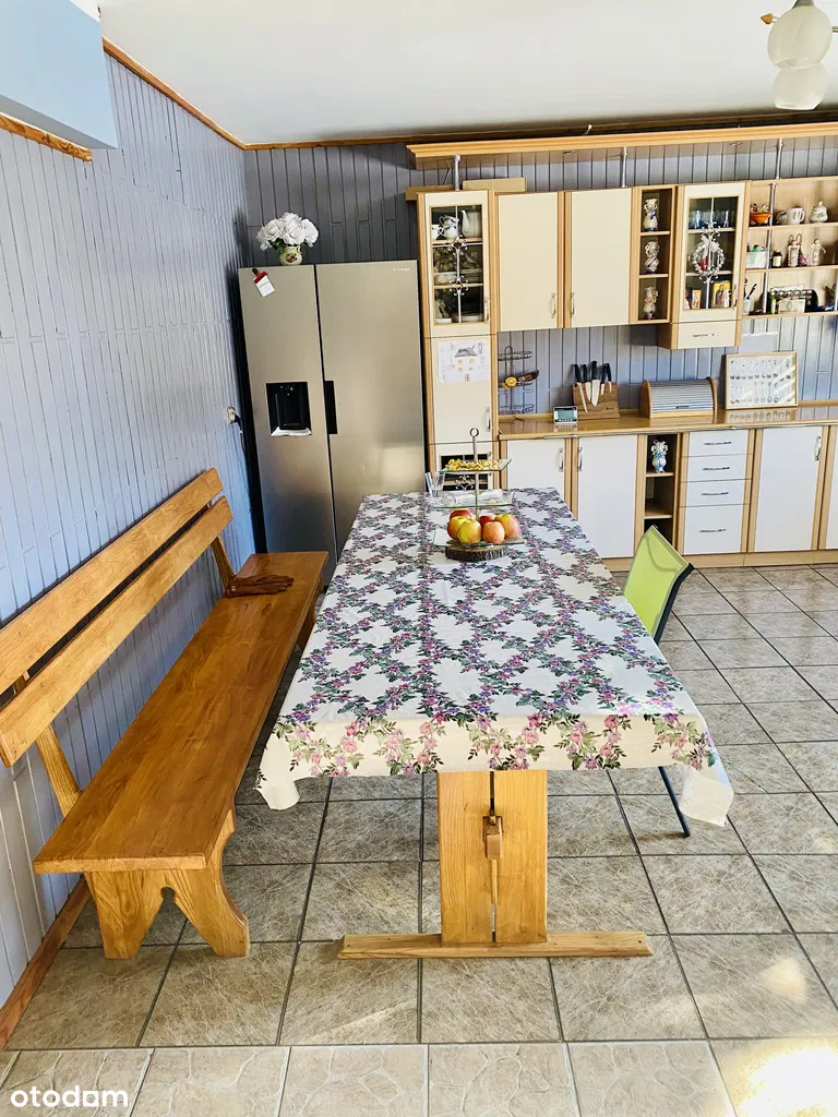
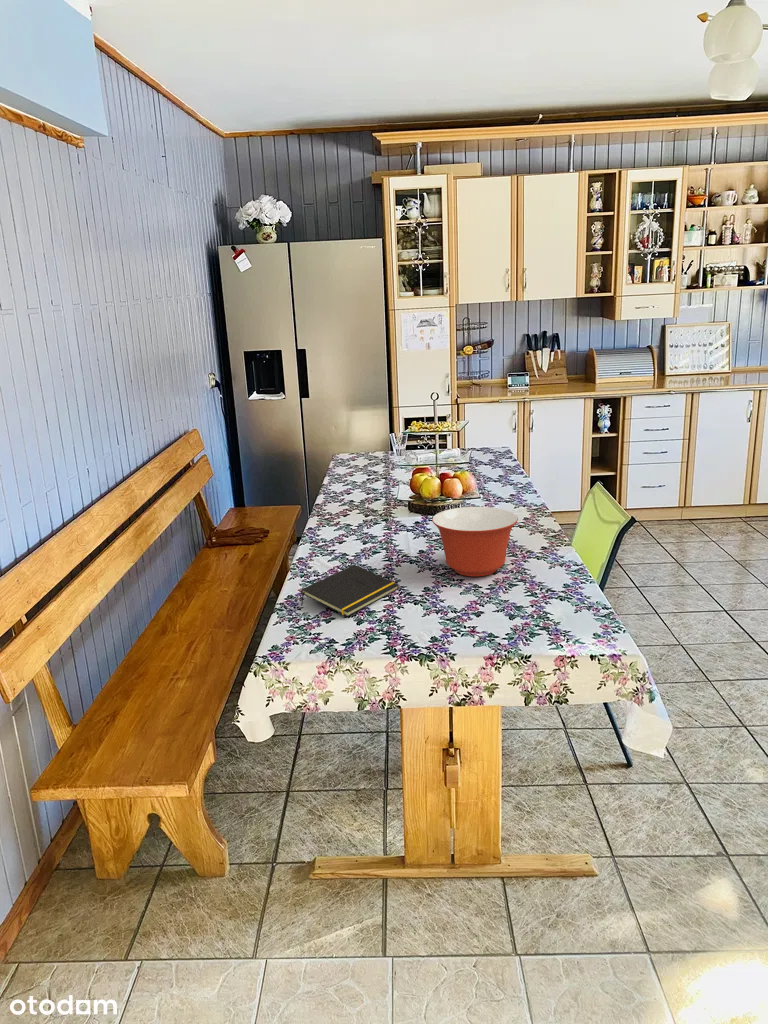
+ mixing bowl (475, 543)
+ notepad (351, 589)
